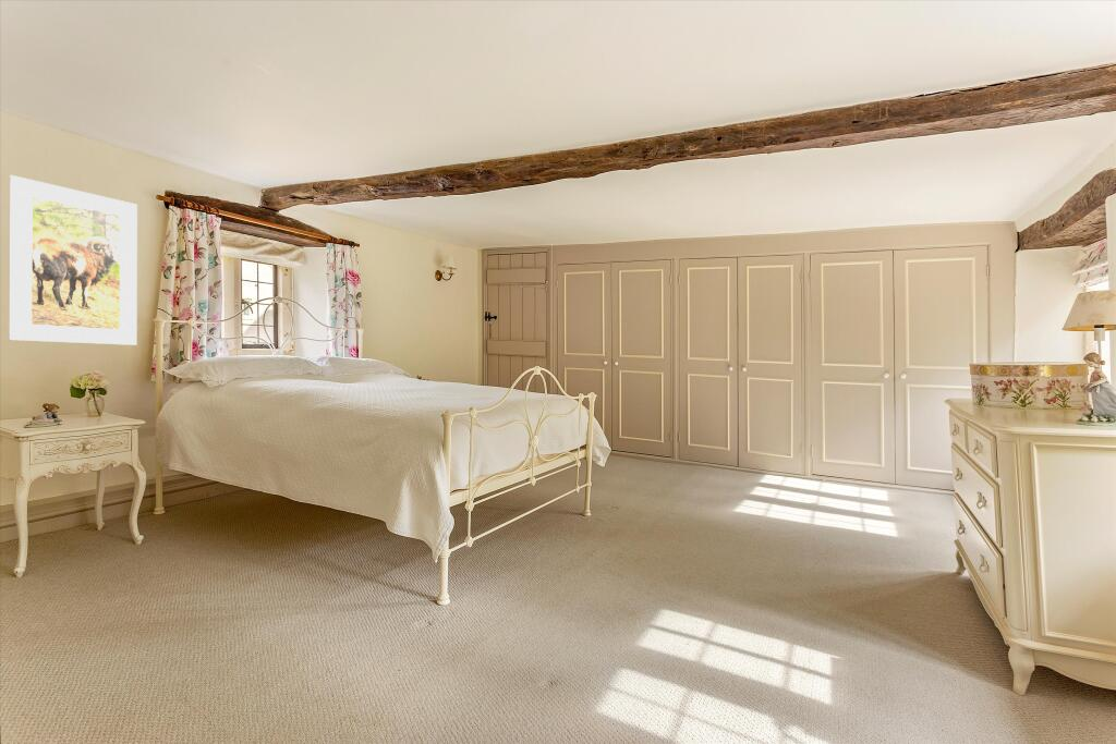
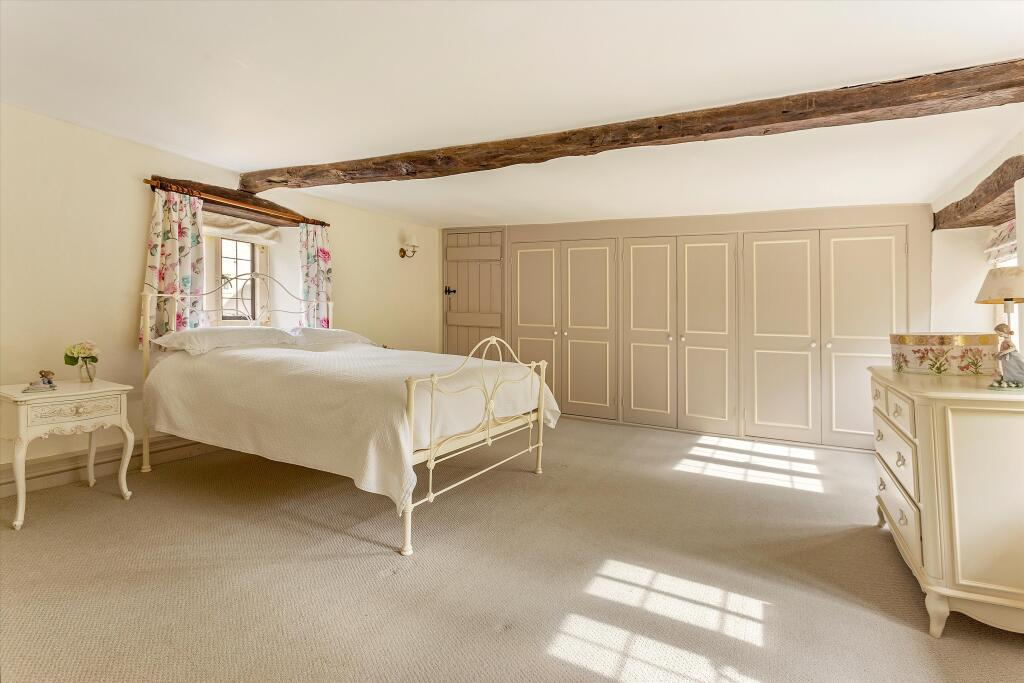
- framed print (77, 266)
